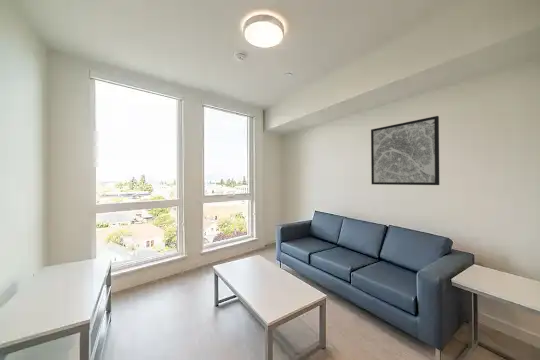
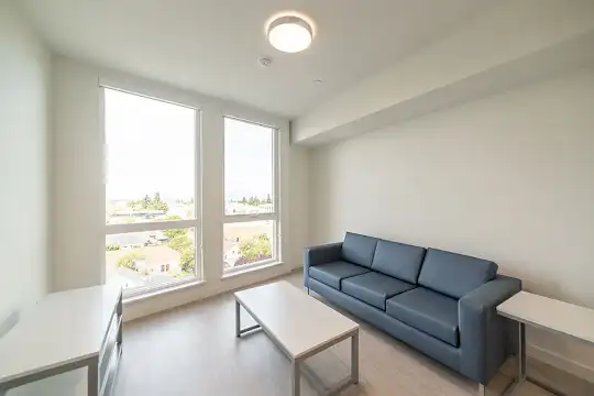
- wall art (401, 154)
